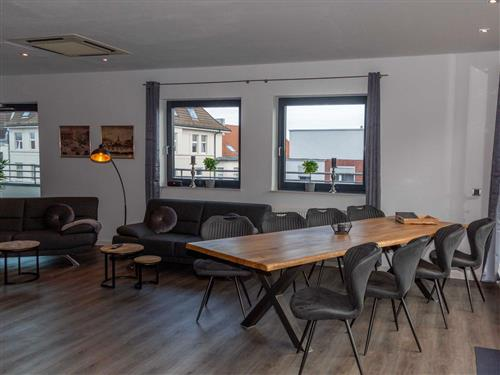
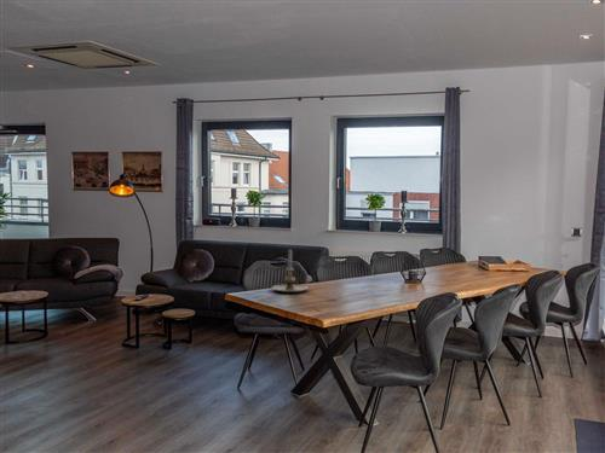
+ candle holder (289, 269)
